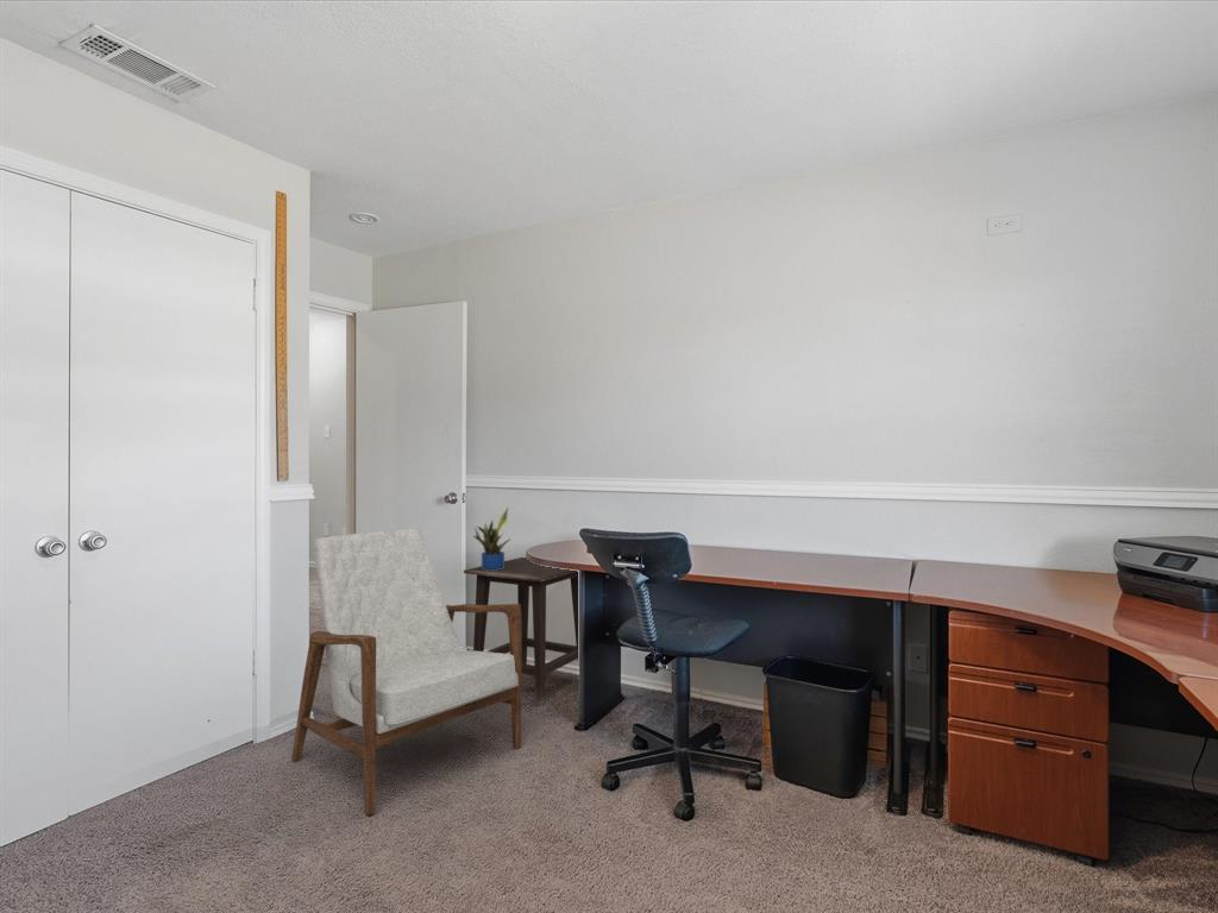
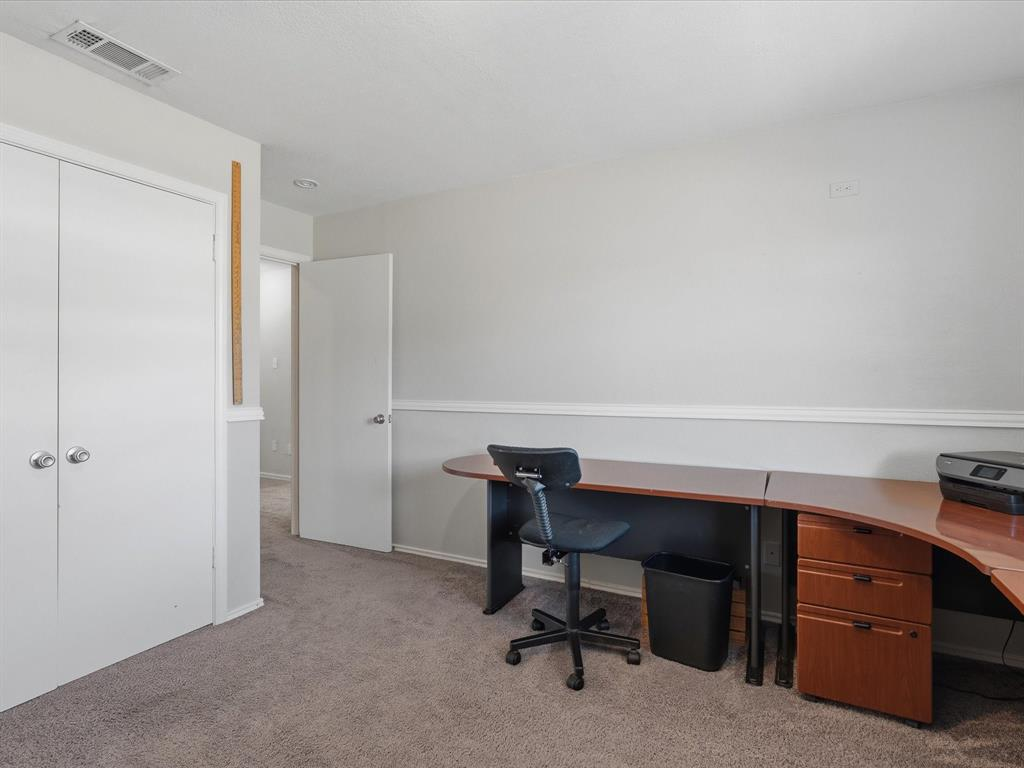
- armchair (408, 646)
- side table (527, 625)
- potted plant (492, 537)
